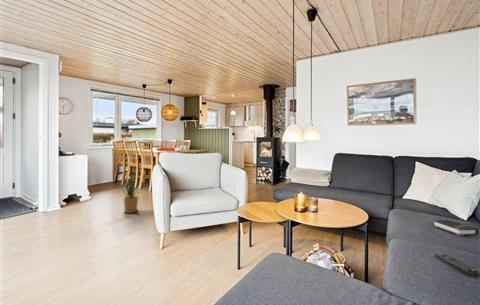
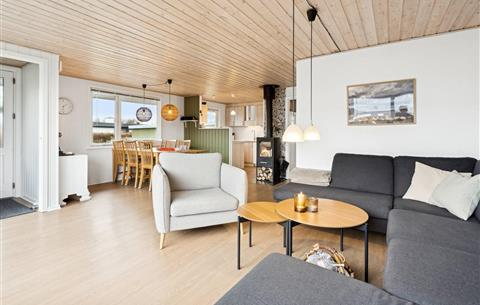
- remote control (455, 263)
- hardback book (454, 227)
- house plant (133, 193)
